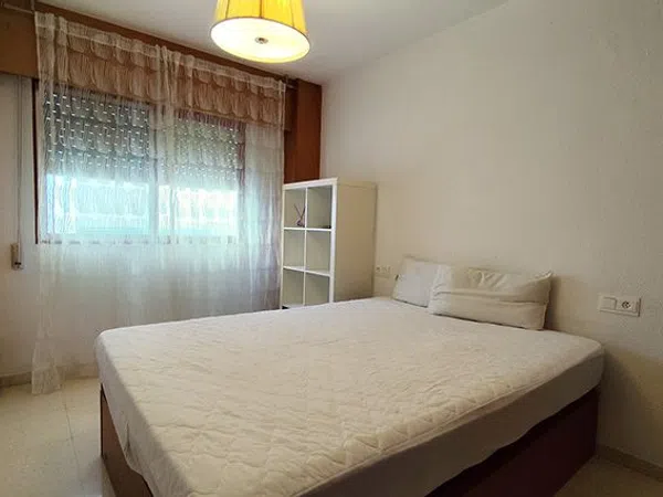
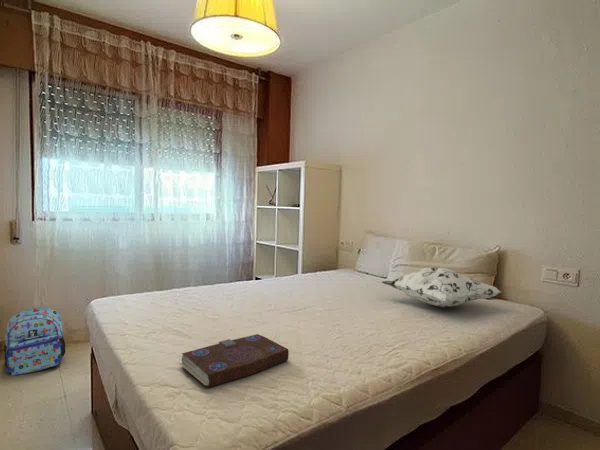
+ backpack (35, 338)
+ book (235, 356)
+ decorative pillow (438, 287)
